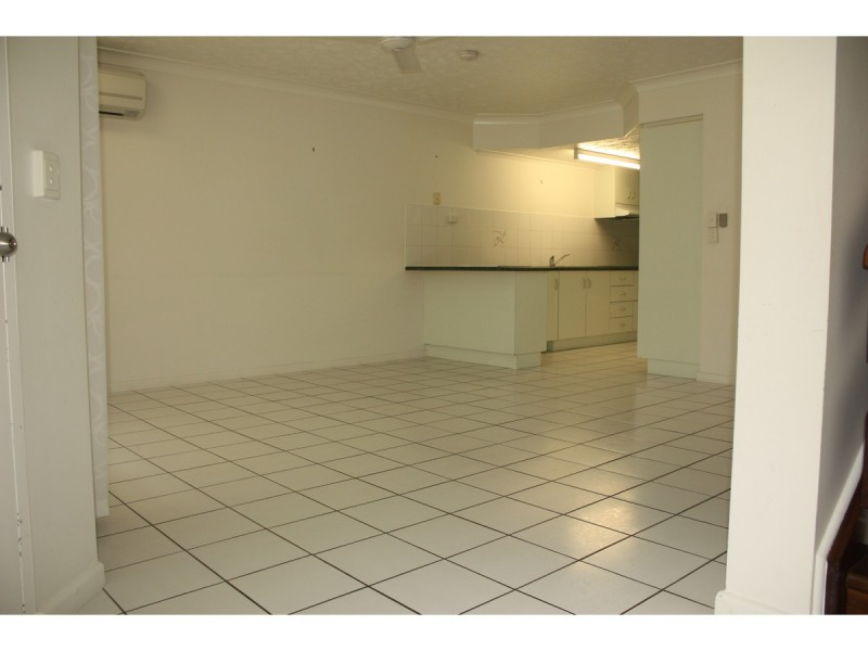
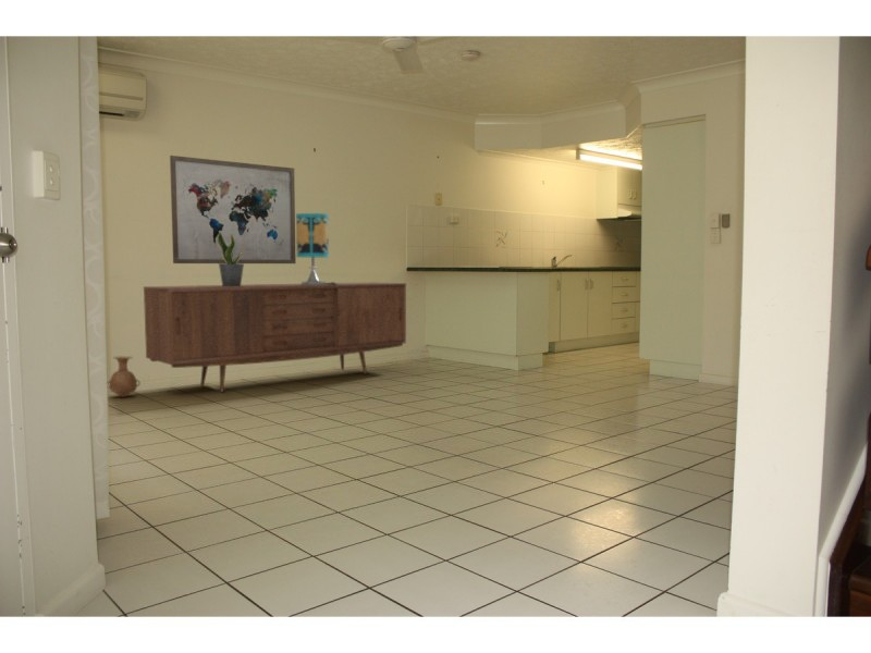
+ table lamp (317, 249)
+ wall art (236, 212)
+ potted plant (231, 258)
+ sideboard (286, 332)
+ vase (123, 377)
